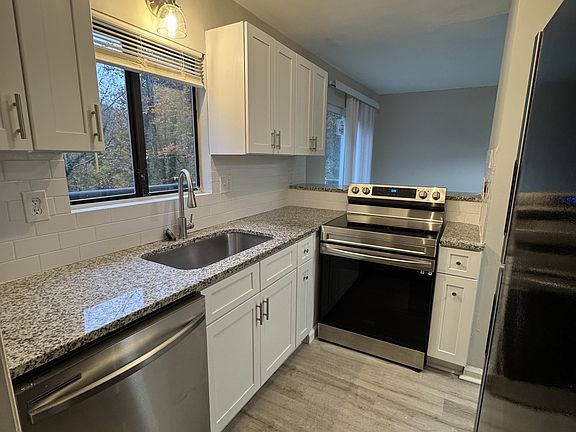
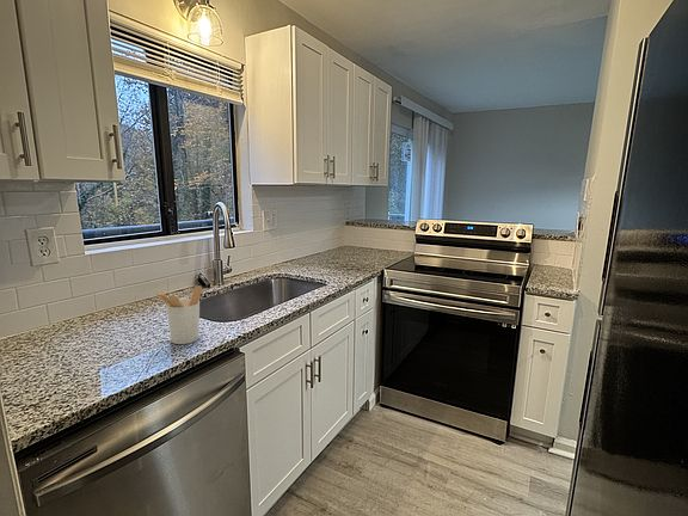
+ utensil holder (179, 314)
